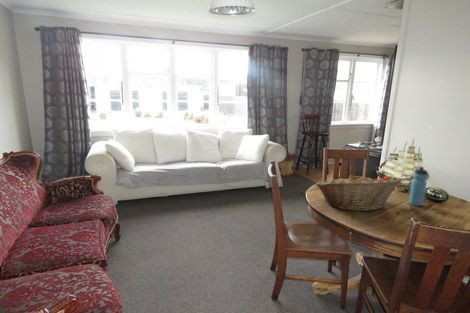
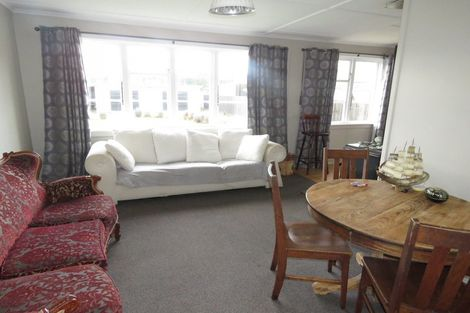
- fruit basket (357, 188)
- water bottle (418, 185)
